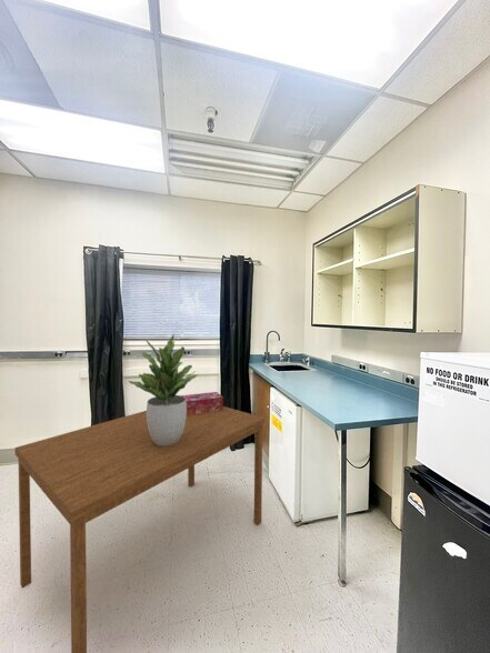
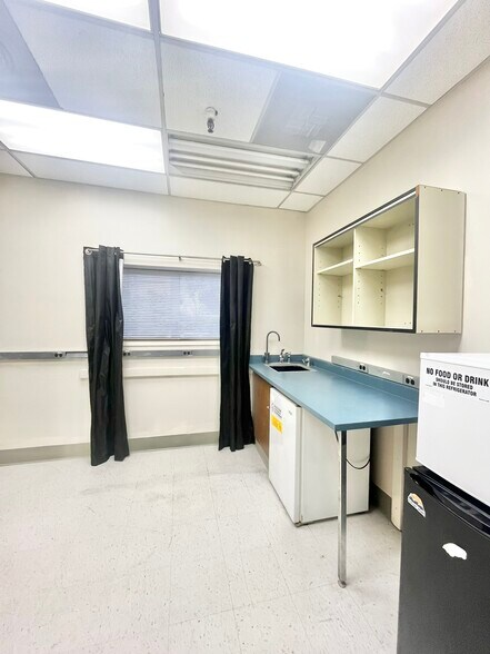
- potted plant (164, 388)
- dining table (154, 485)
- tissue box (201, 402)
